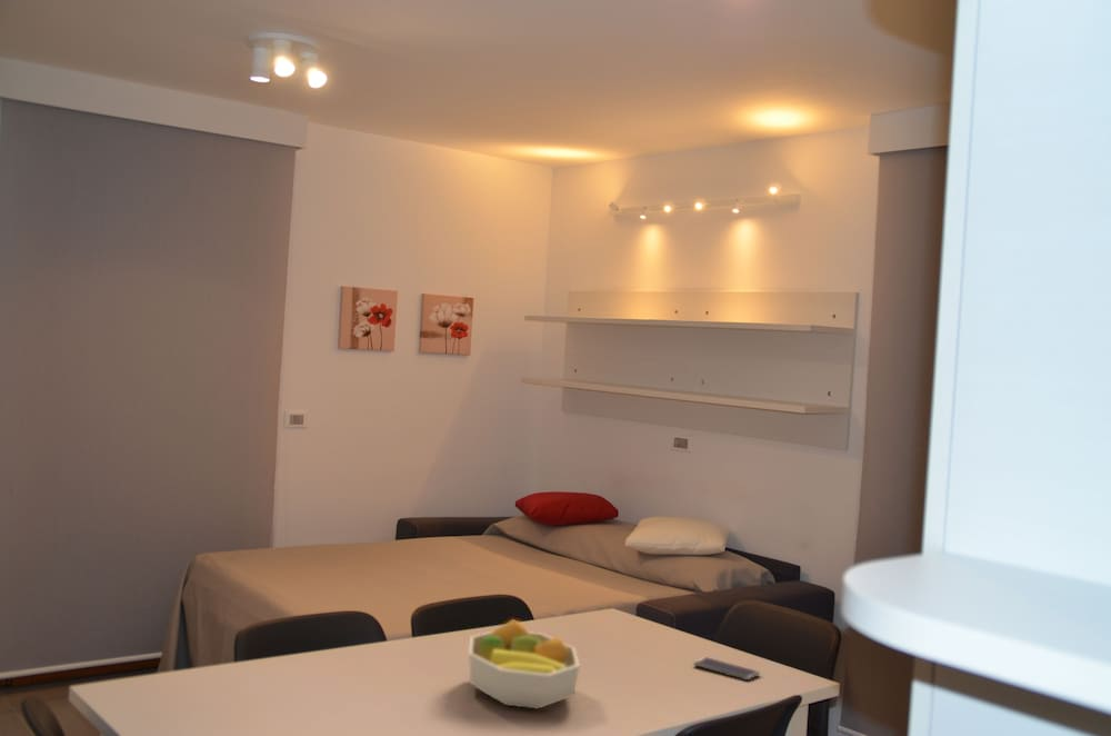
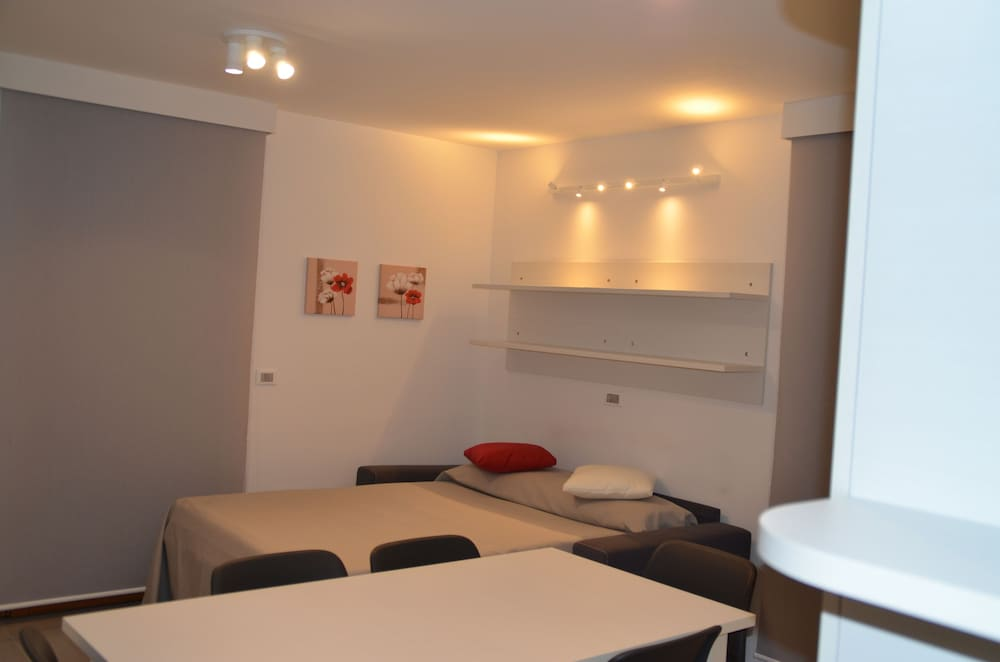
- fruit bowl (522, 660)
- smartphone (725, 668)
